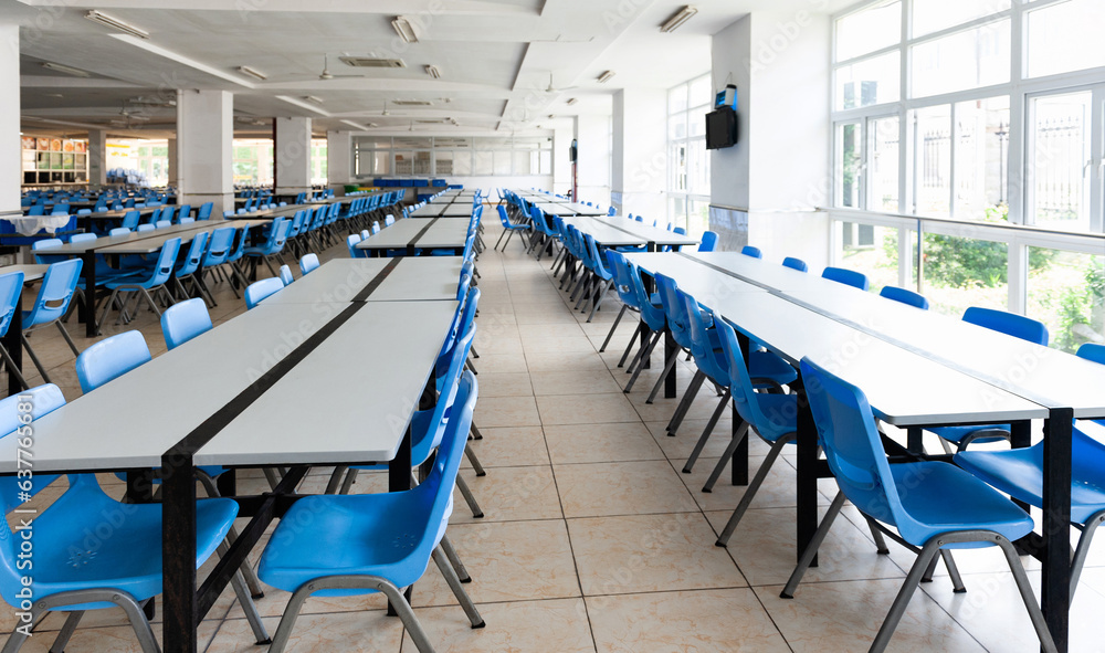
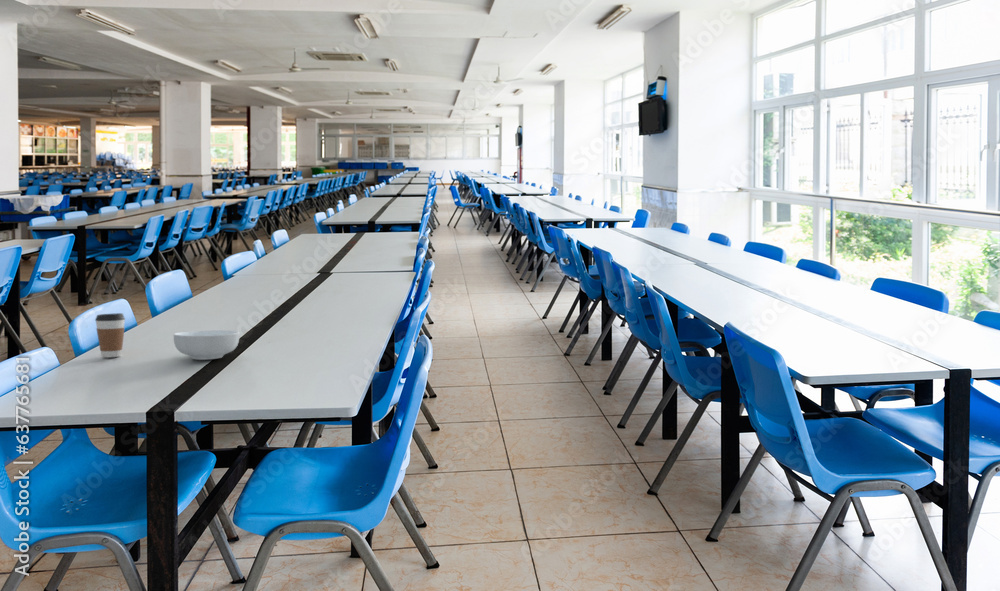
+ coffee cup (110, 335)
+ cereal bowl (207, 345)
